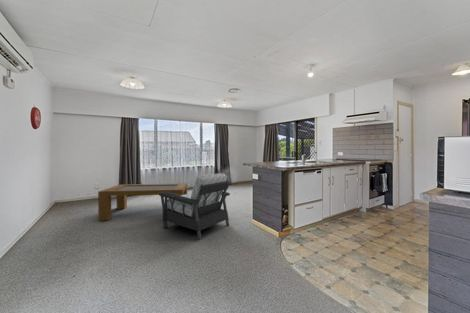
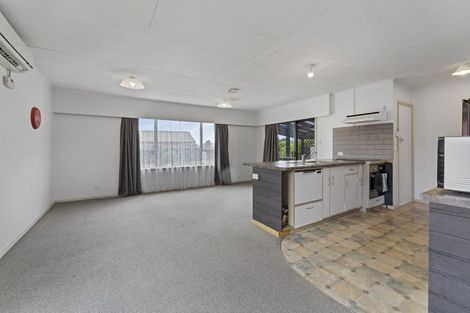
- armchair (197, 199)
- coffee table (148, 194)
